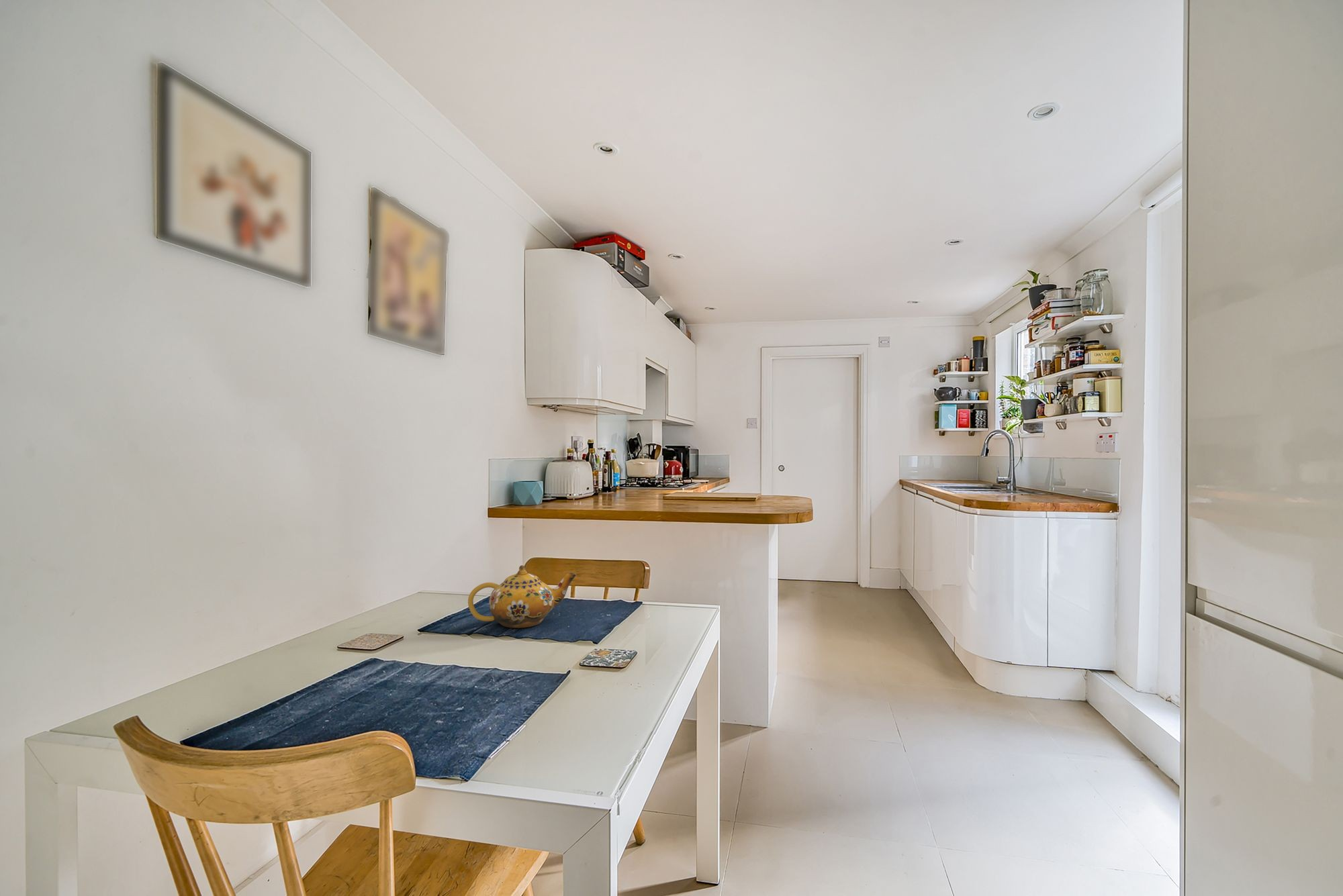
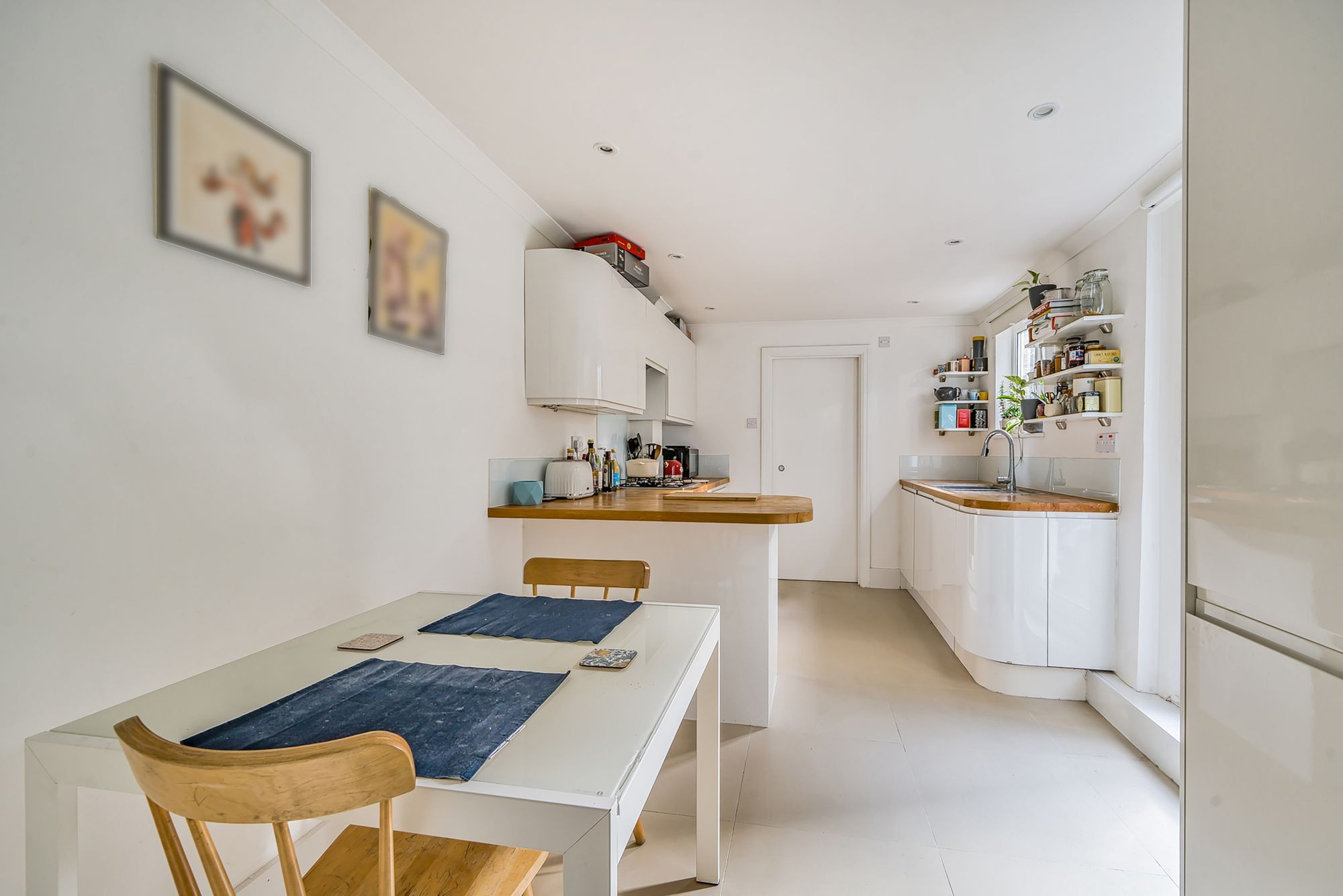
- teapot (522, 593)
